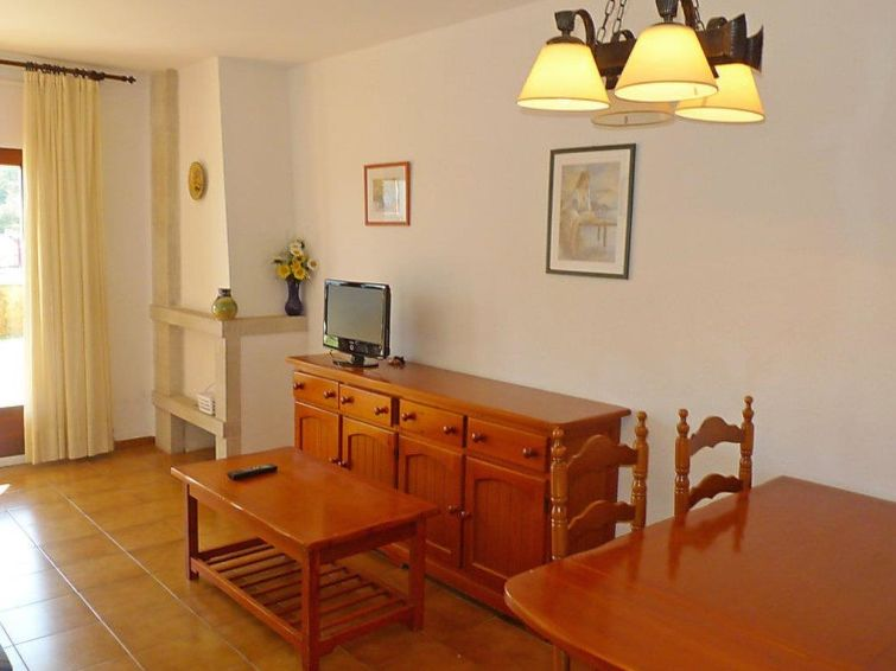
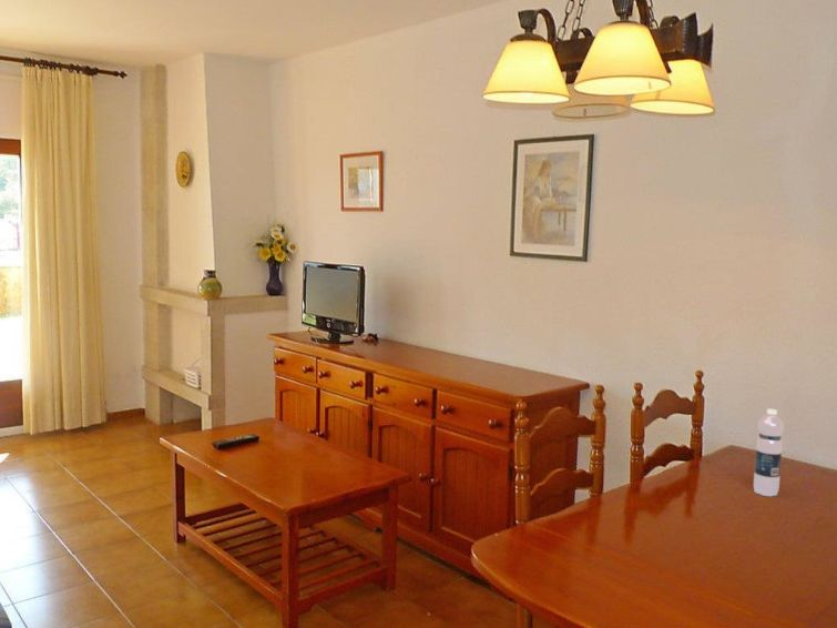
+ water bottle (768, 452)
